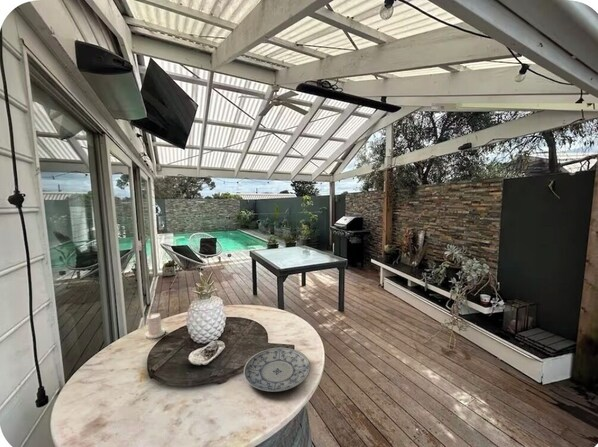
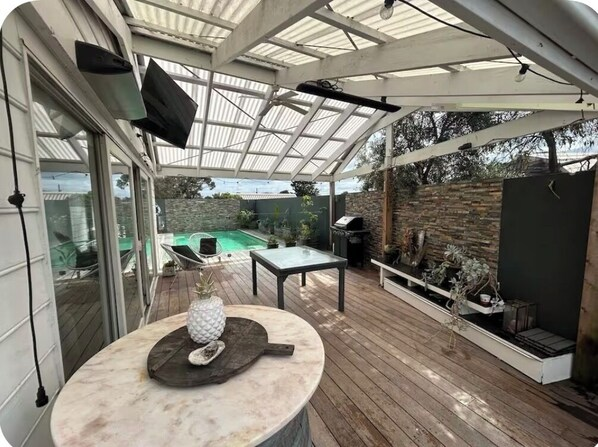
- plate (277, 369)
- candle (154, 323)
